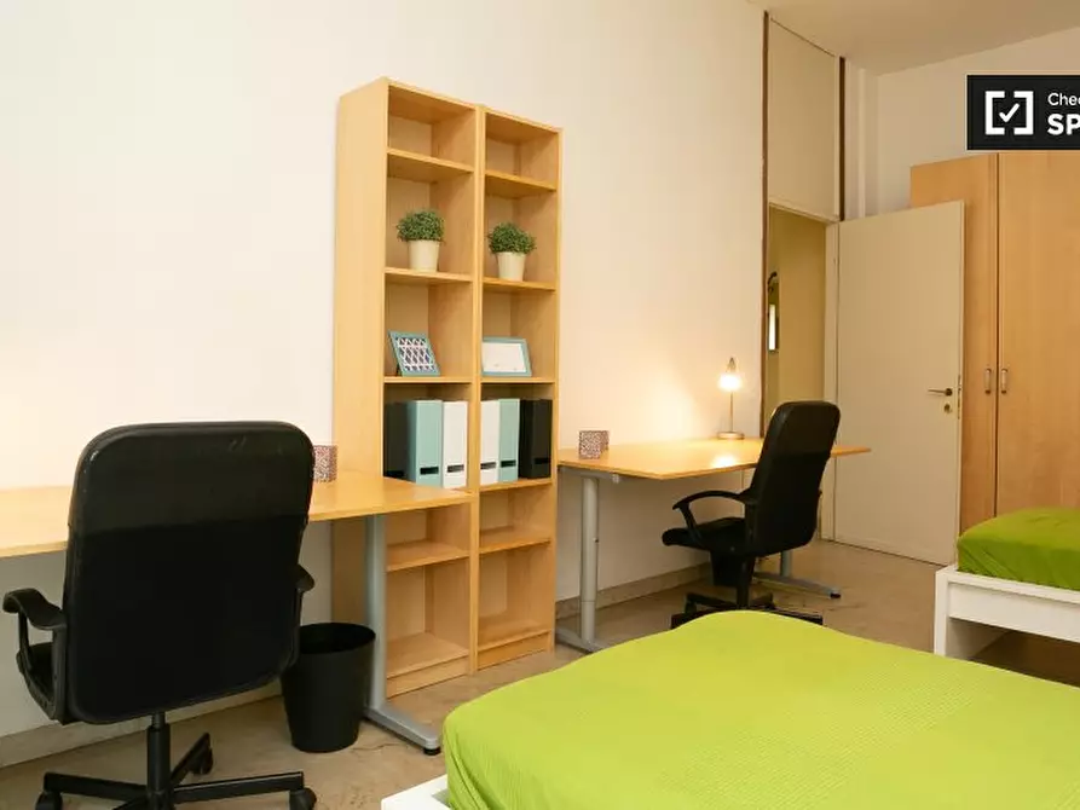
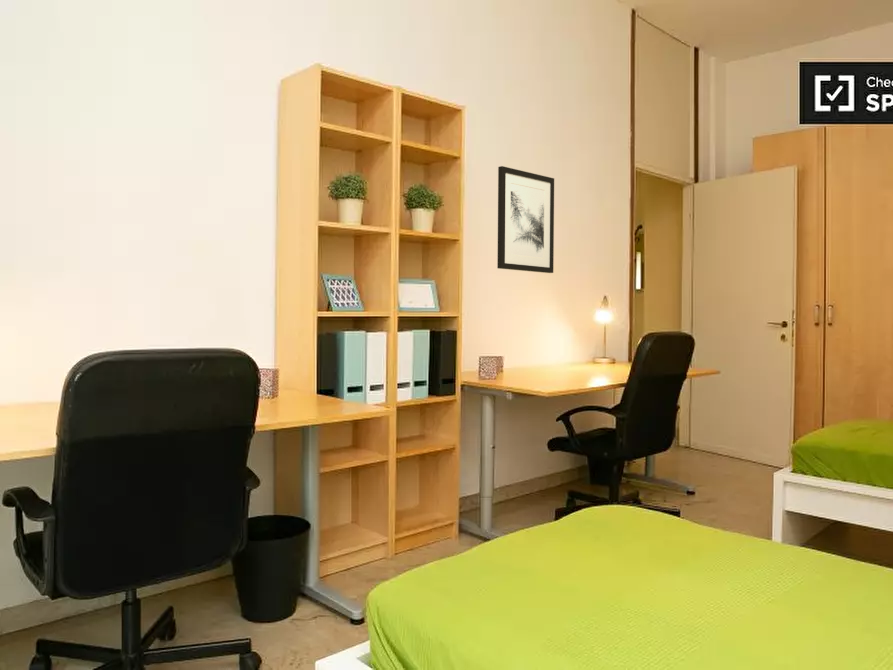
+ wall art (526, 221)
